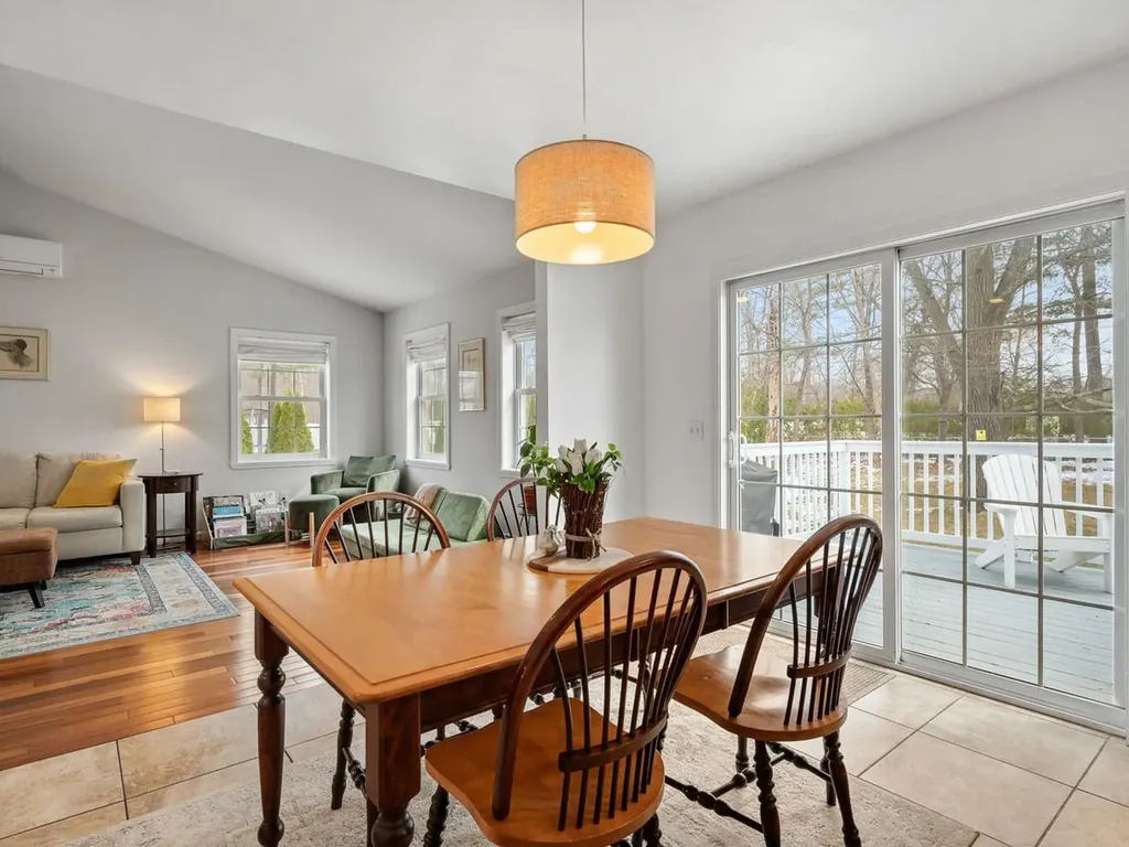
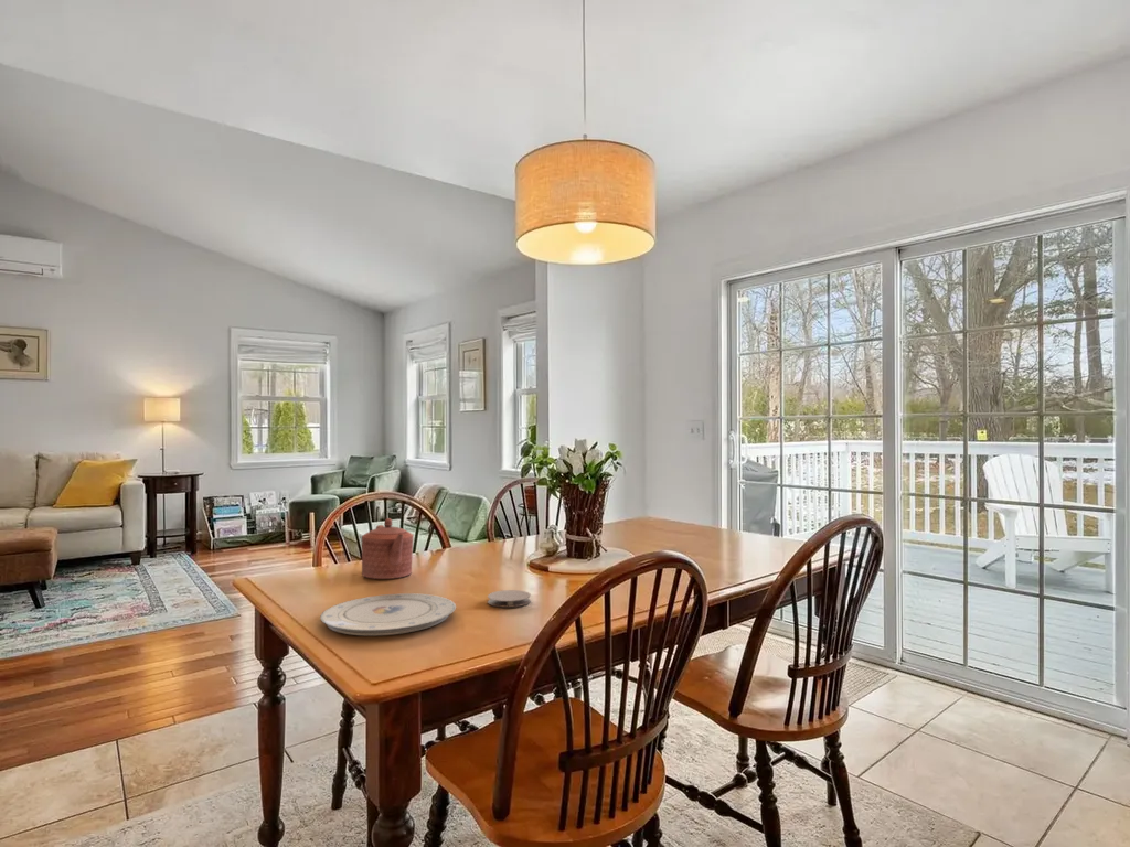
+ teapot (387, 546)
+ plate (390, 613)
+ coaster (509, 598)
